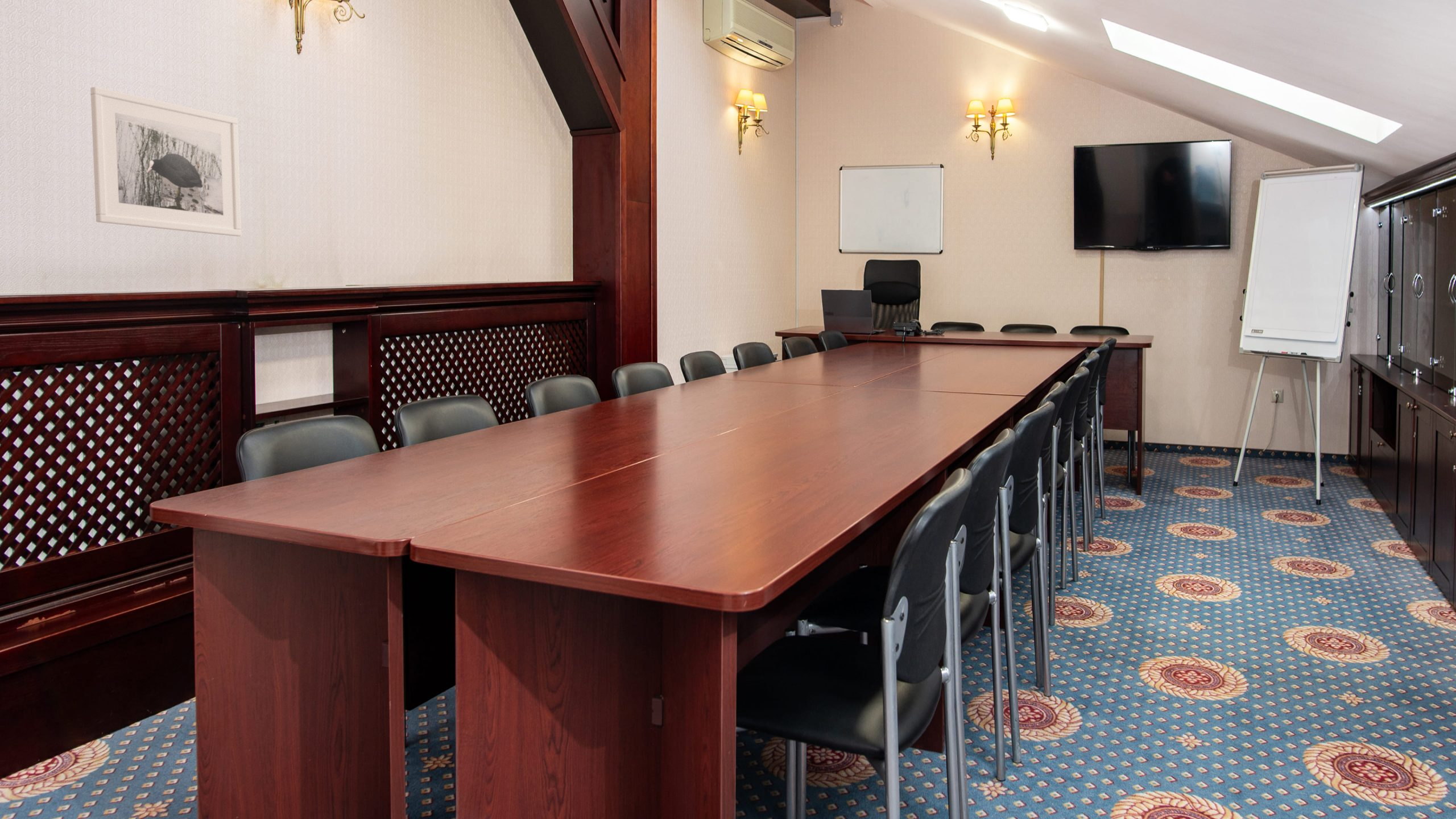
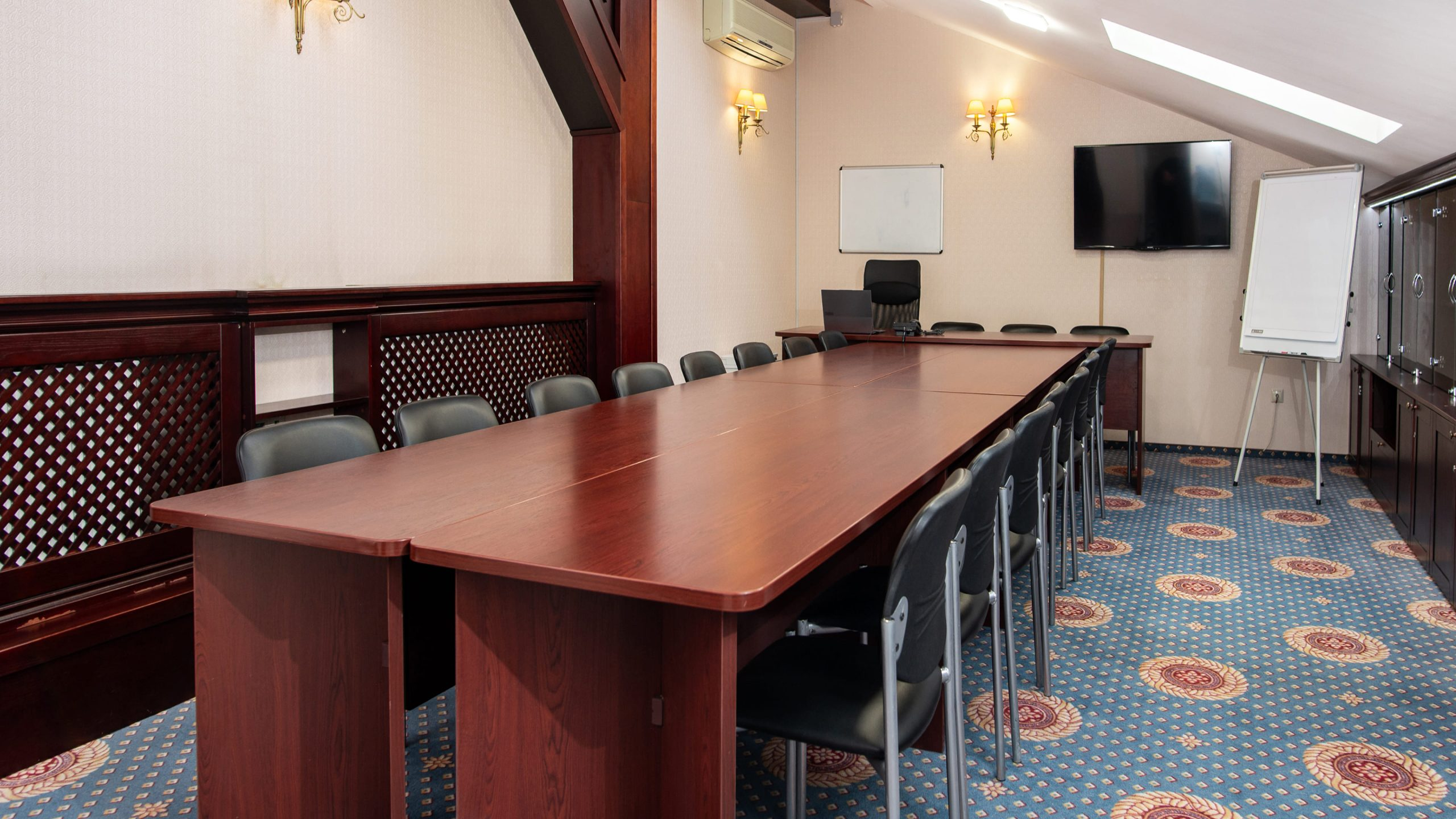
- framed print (171, 167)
